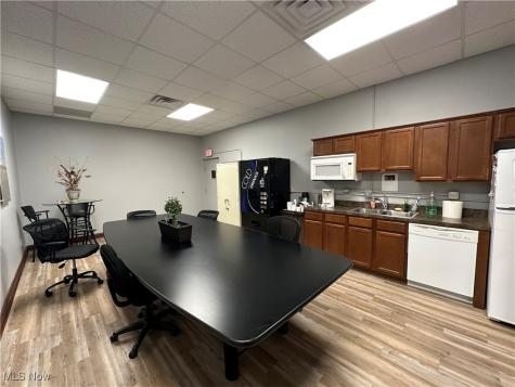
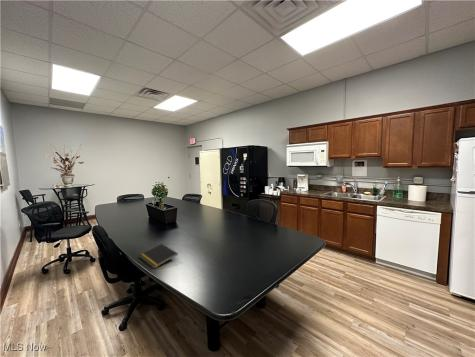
+ notepad (158, 254)
